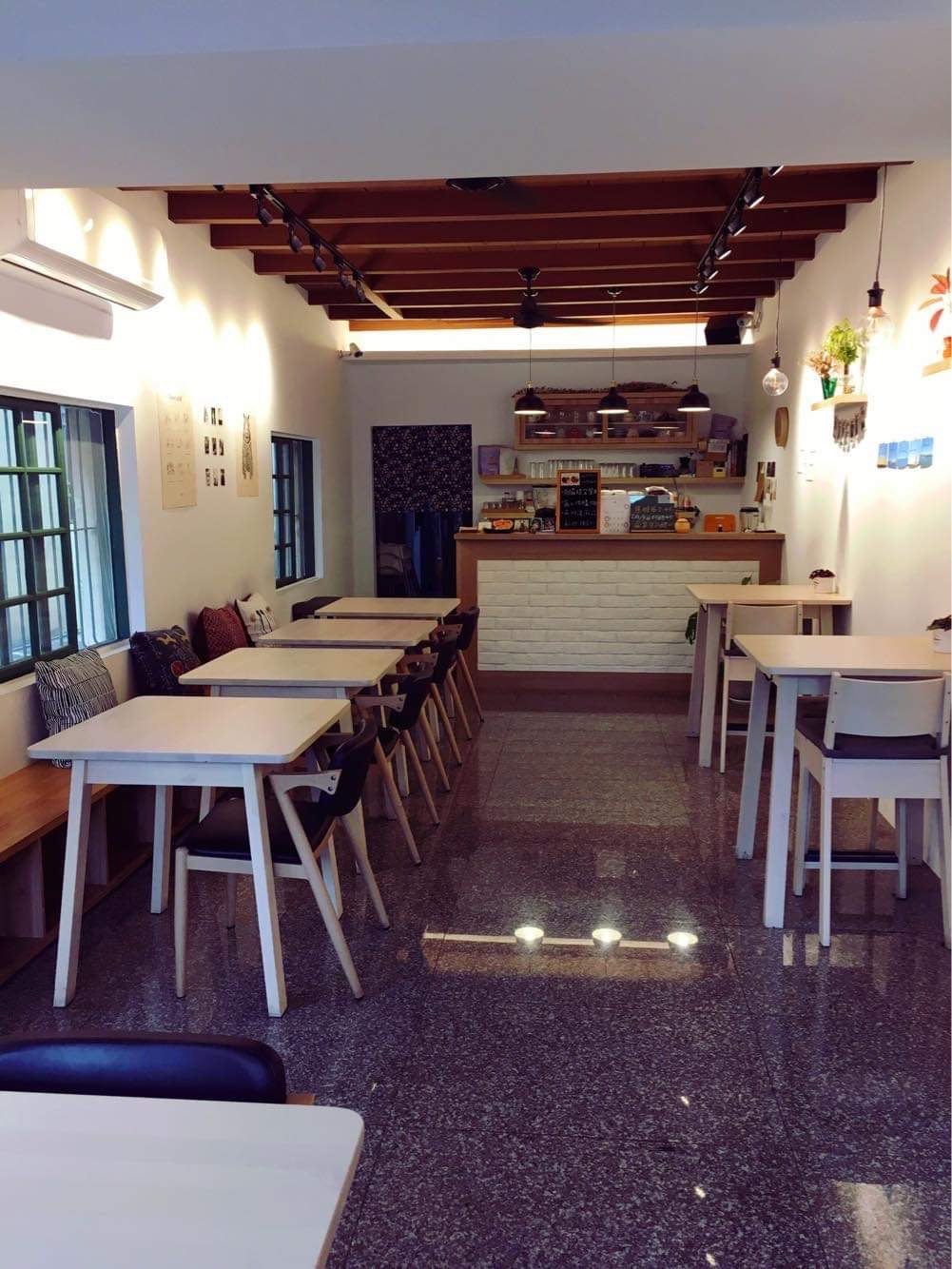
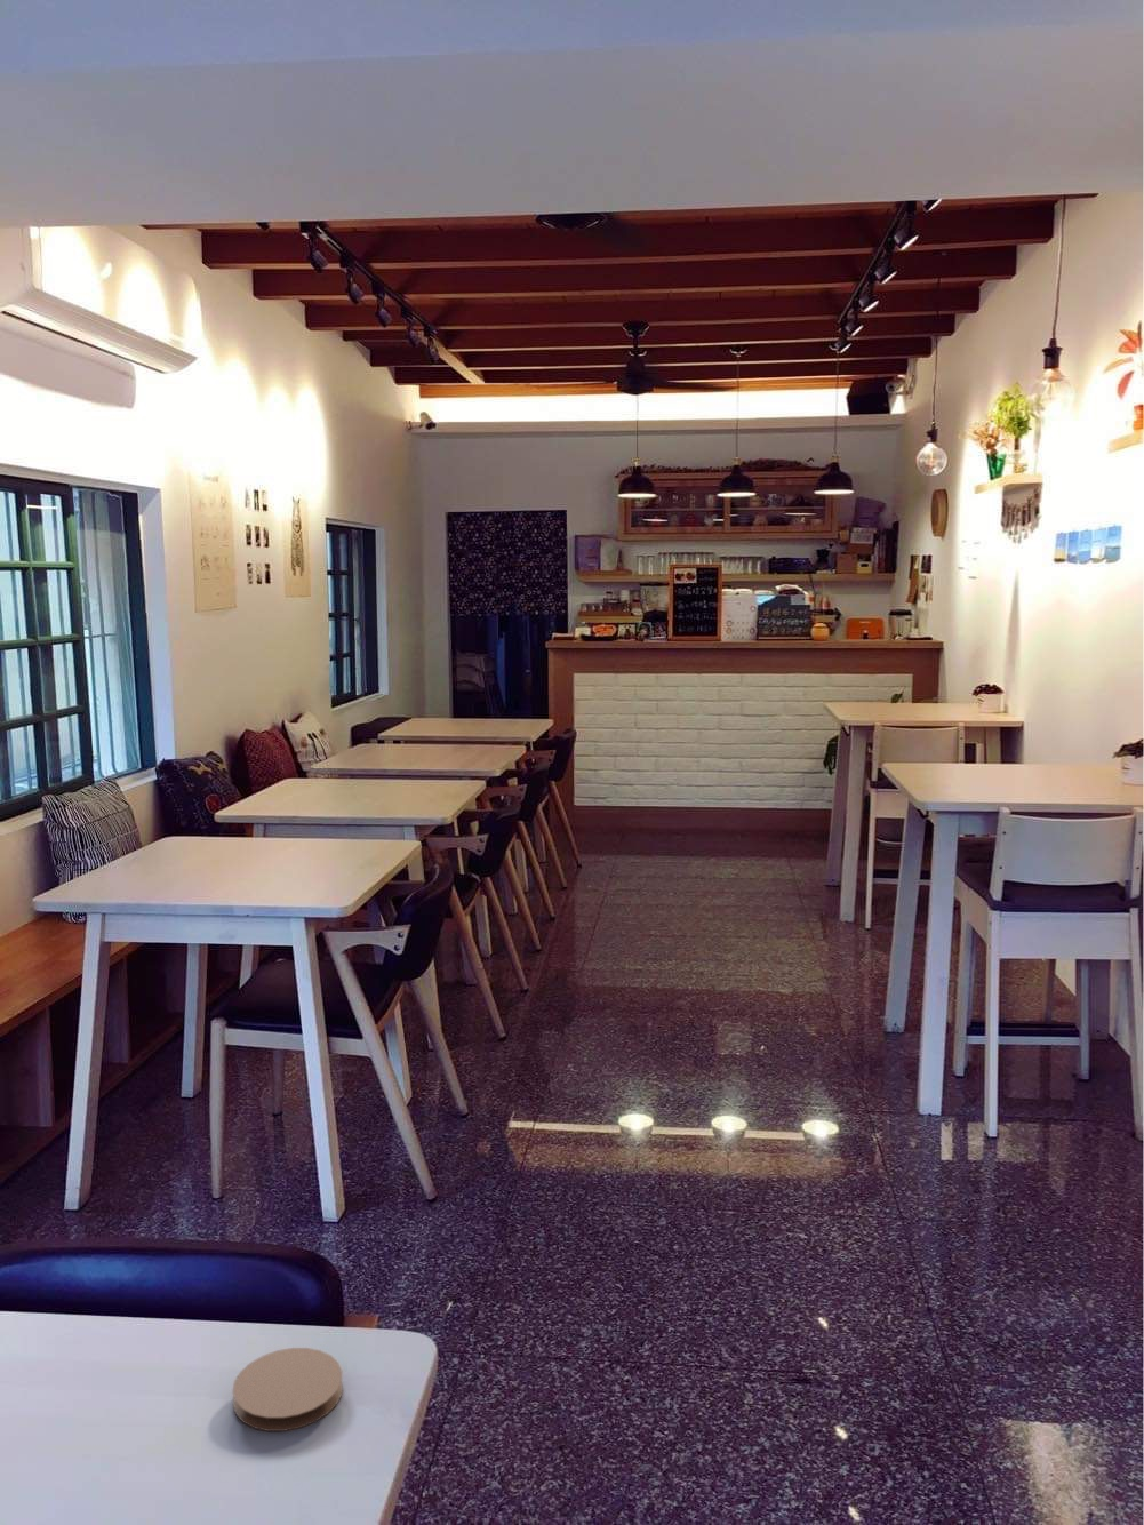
+ coaster (288, 1387)
